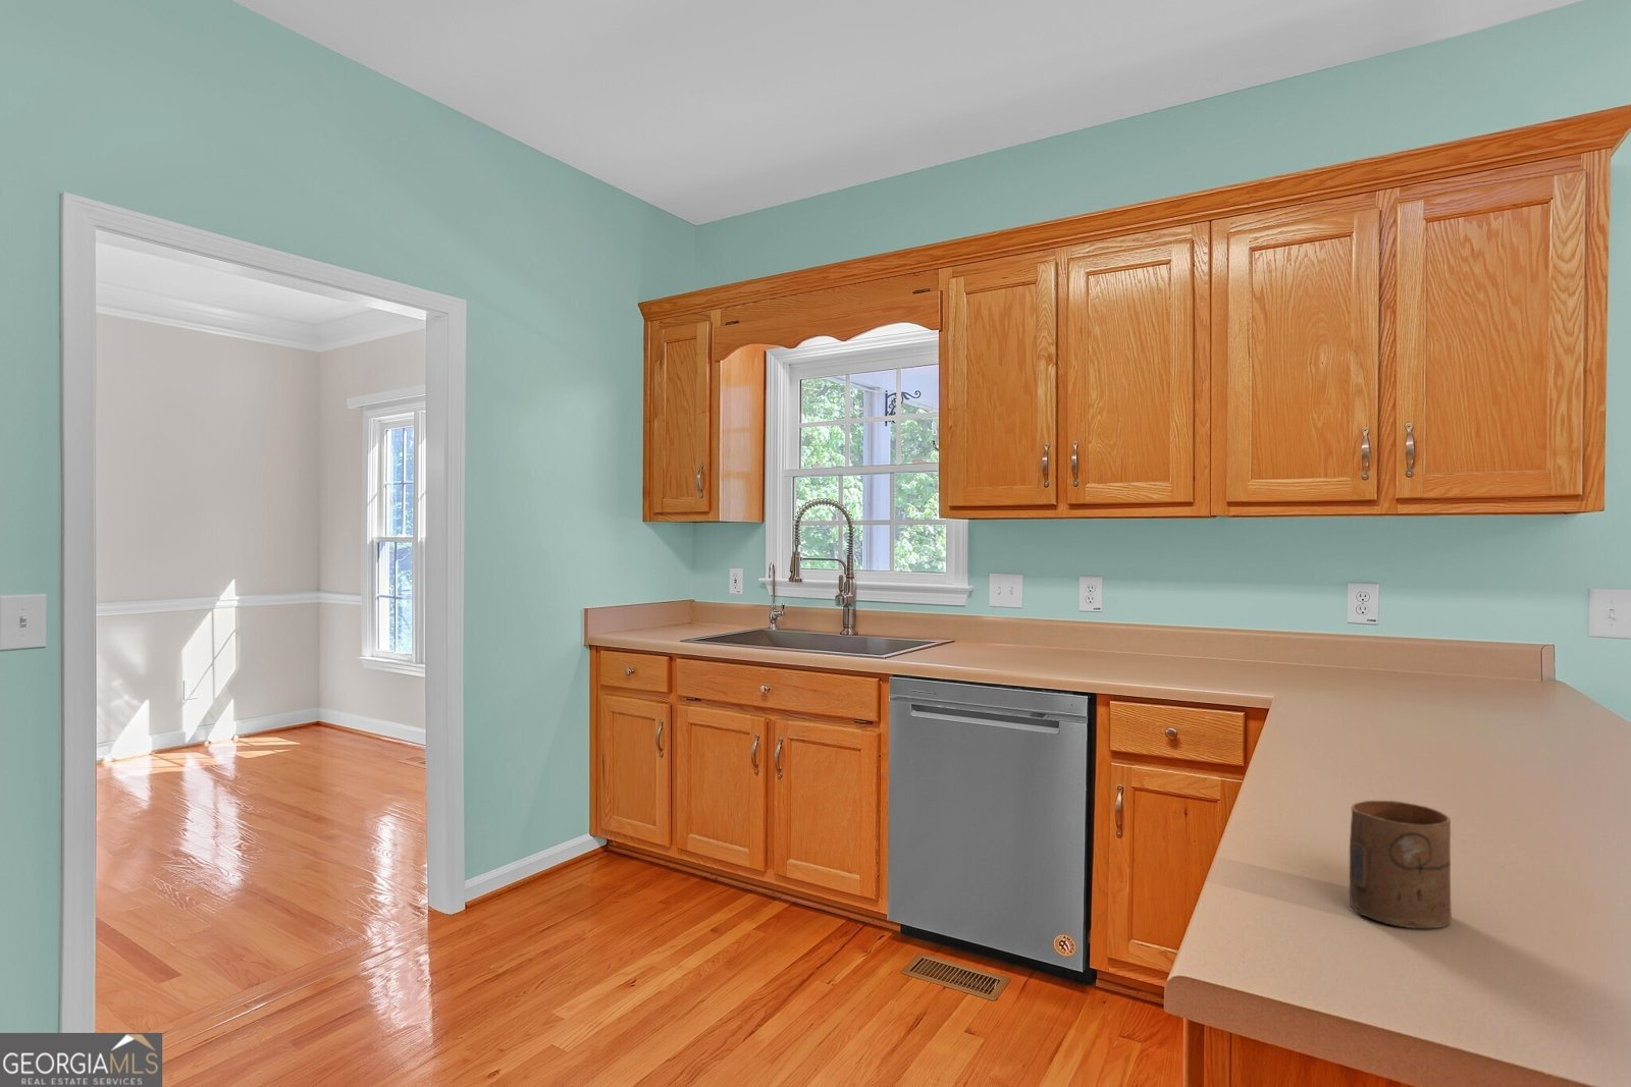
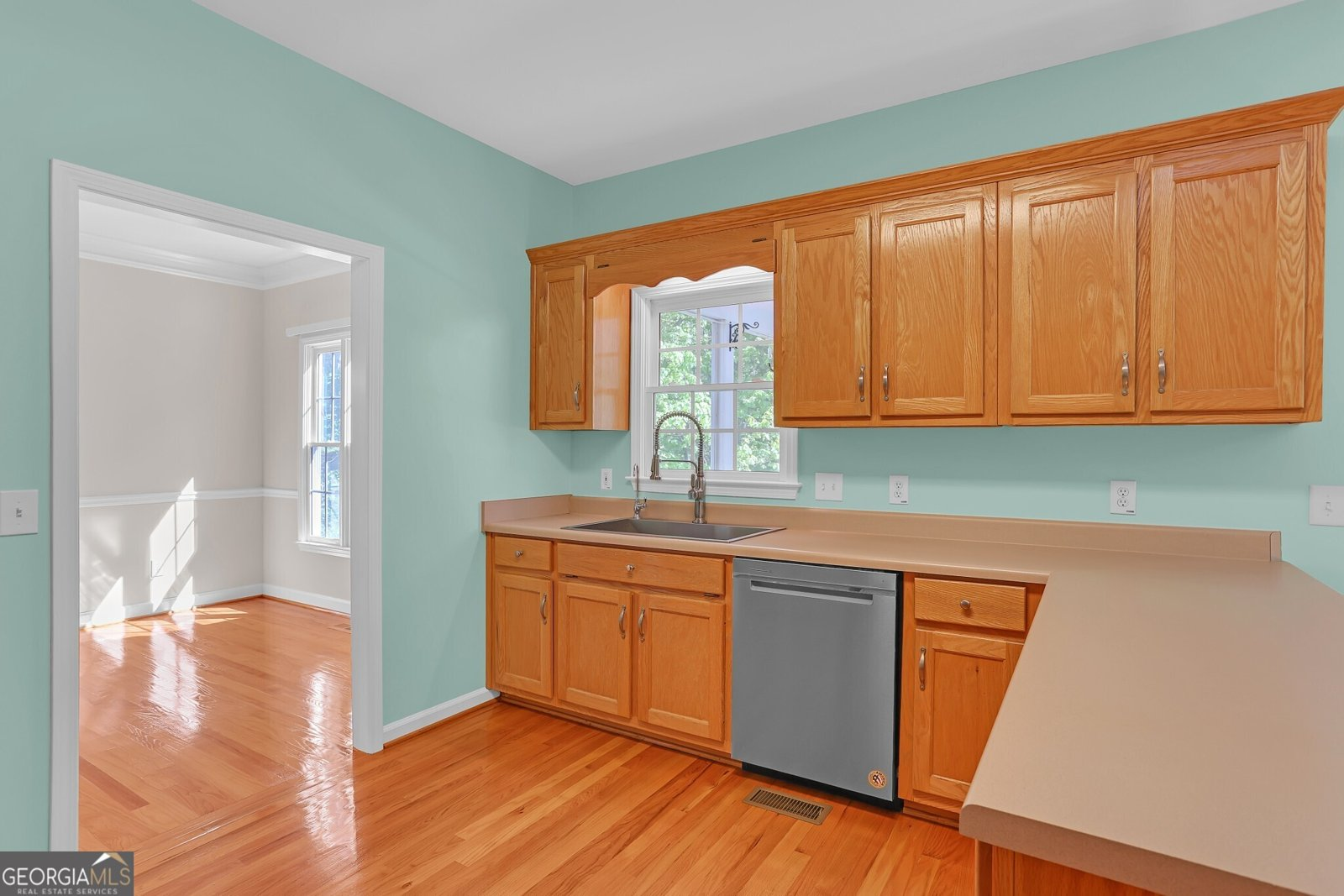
- cup (1397, 861)
